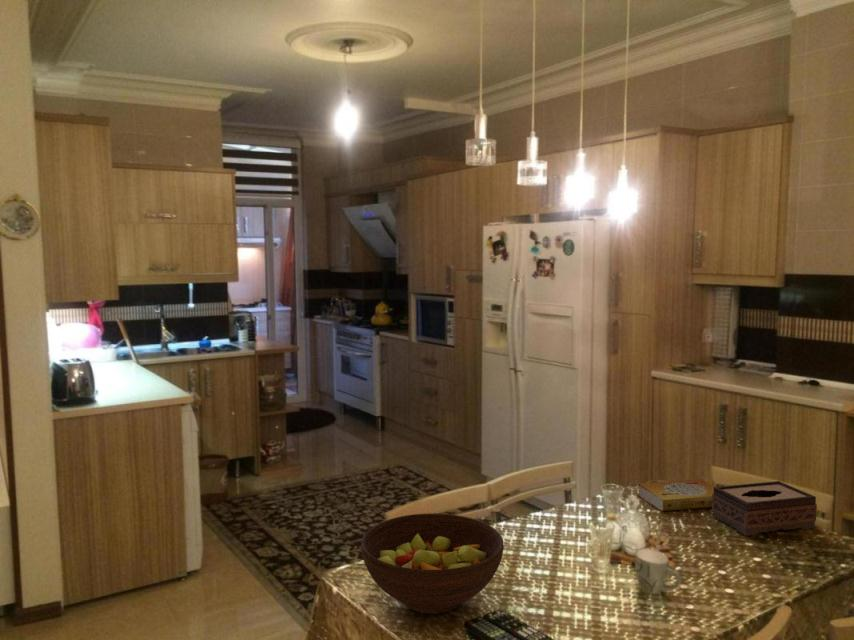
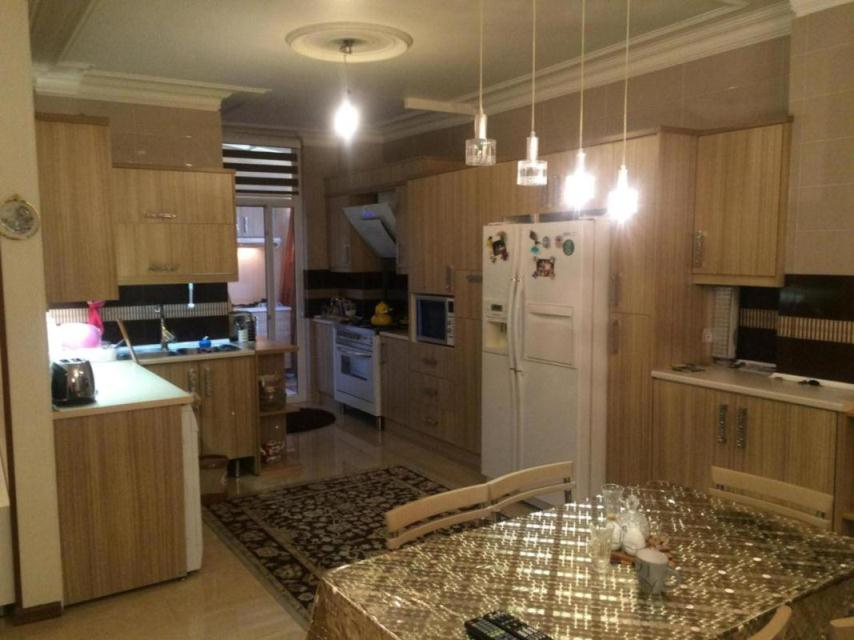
- tissue box (763, 507)
- fruit bowl (432, 570)
- book (682, 494)
